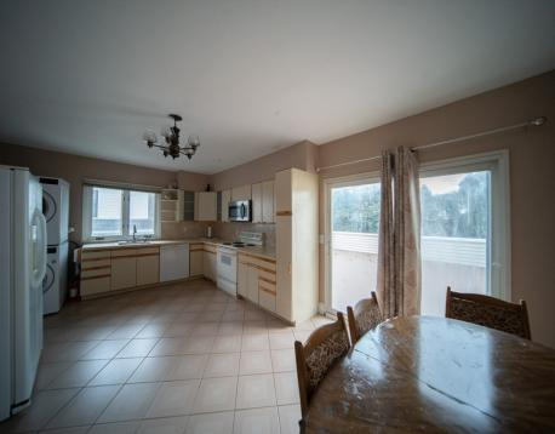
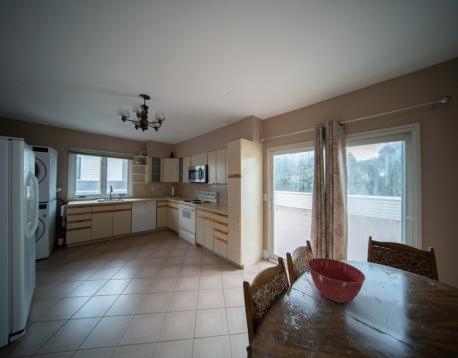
+ mixing bowl (334, 281)
